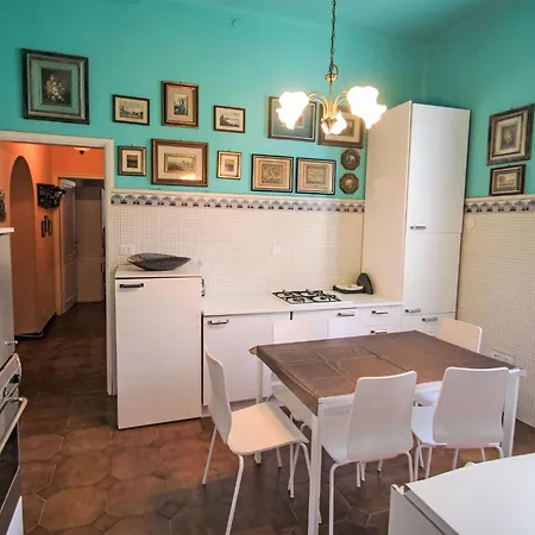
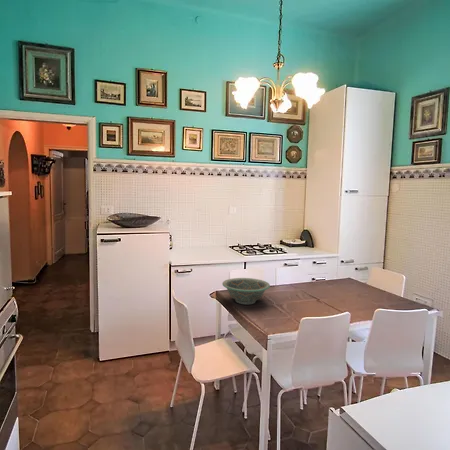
+ decorative bowl (245, 292)
